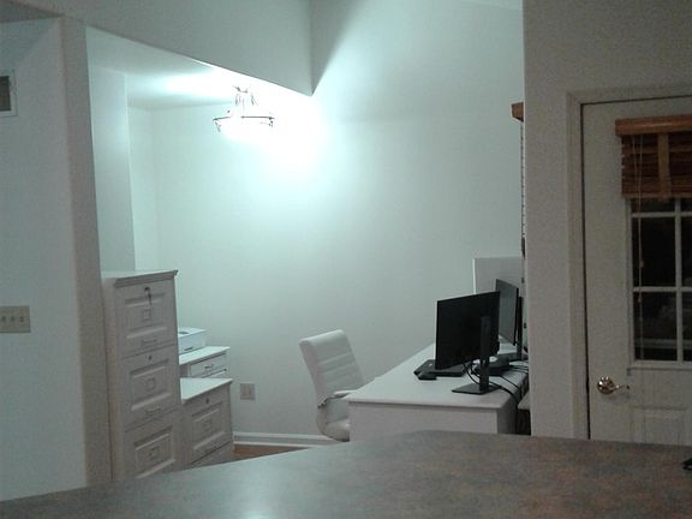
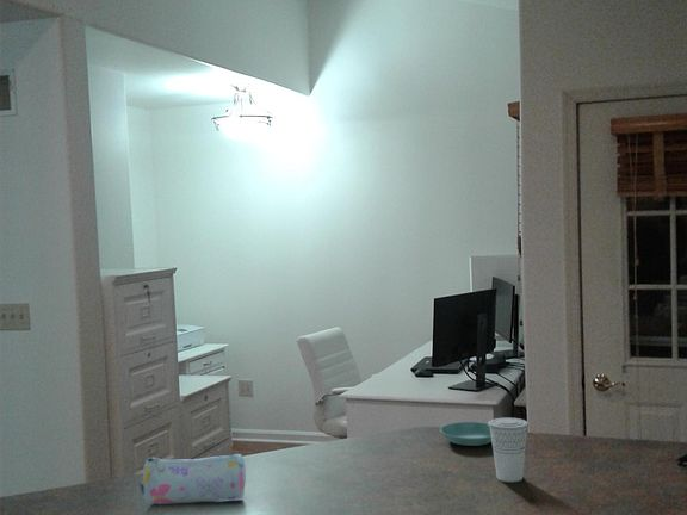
+ pencil case (194, 477)
+ saucer (470, 434)
+ cup (508, 449)
